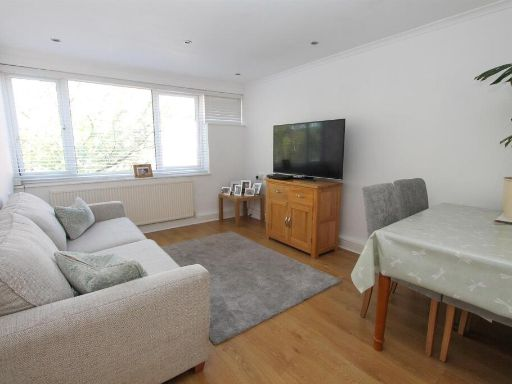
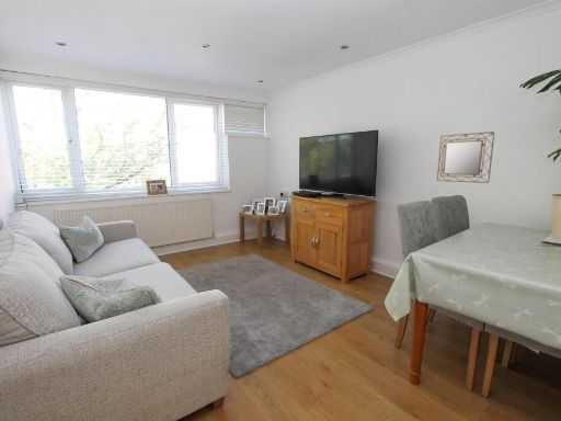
+ home mirror (462, 158)
